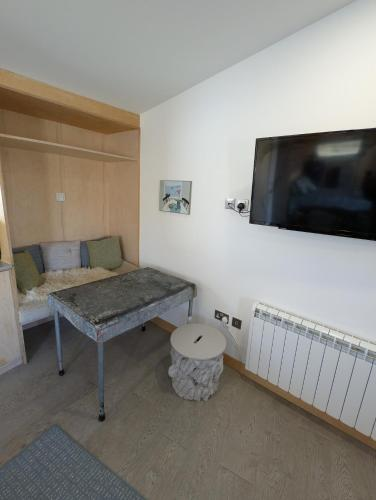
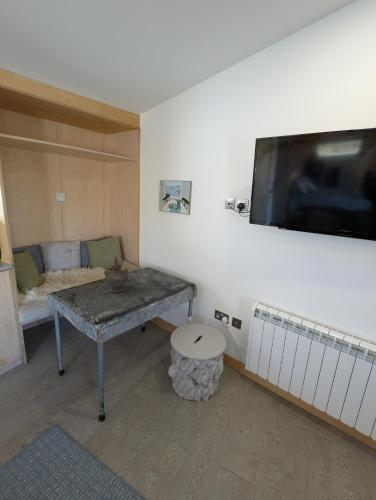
+ ceremonial vessel (116, 273)
